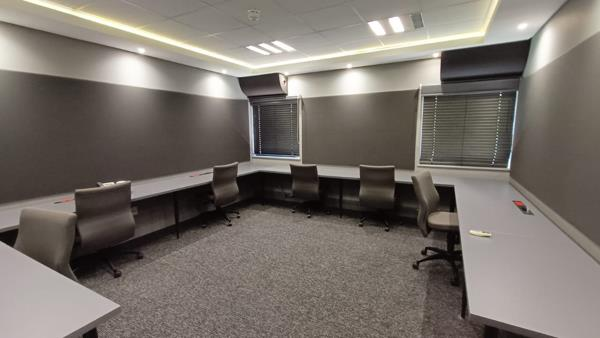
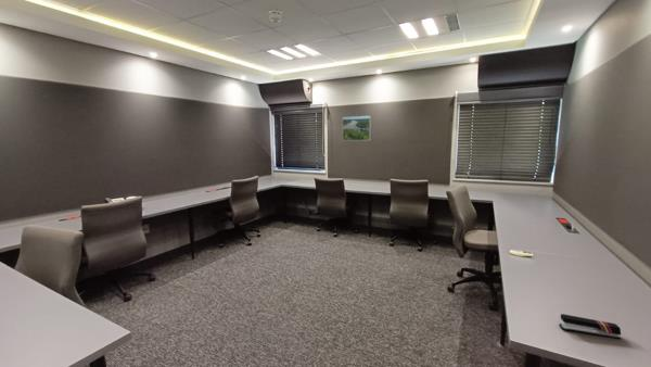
+ stapler (589, 326)
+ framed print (356, 128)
